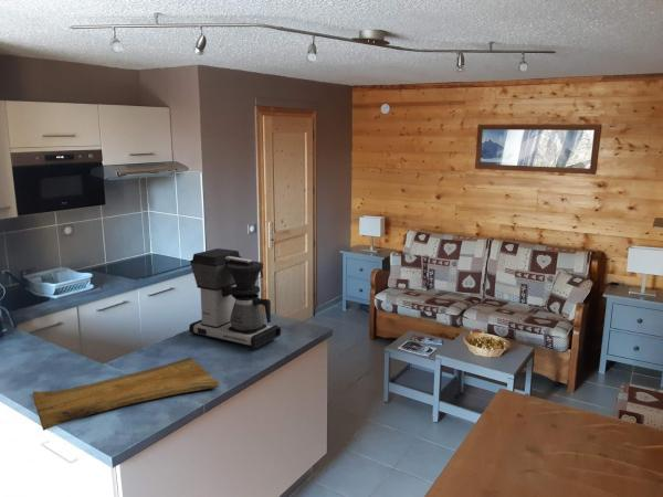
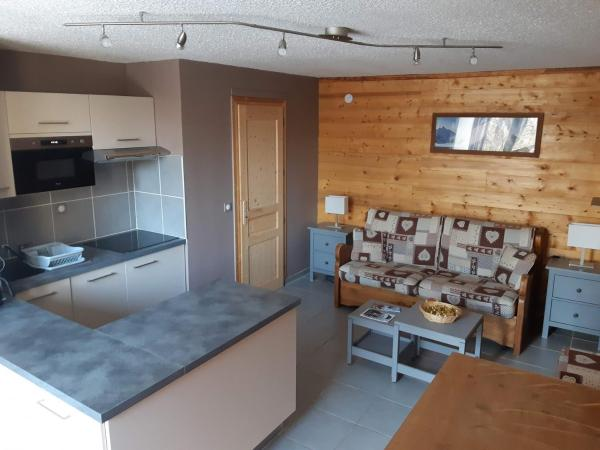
- coffee maker (234, 296)
- cutting board (127, 389)
